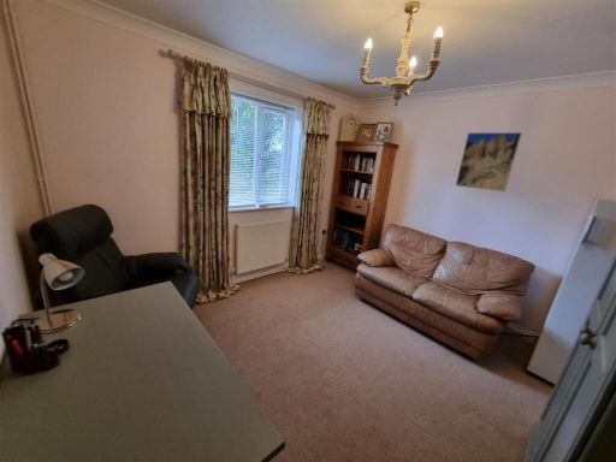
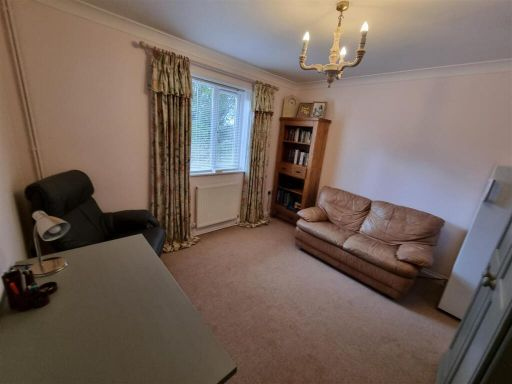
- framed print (486, 161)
